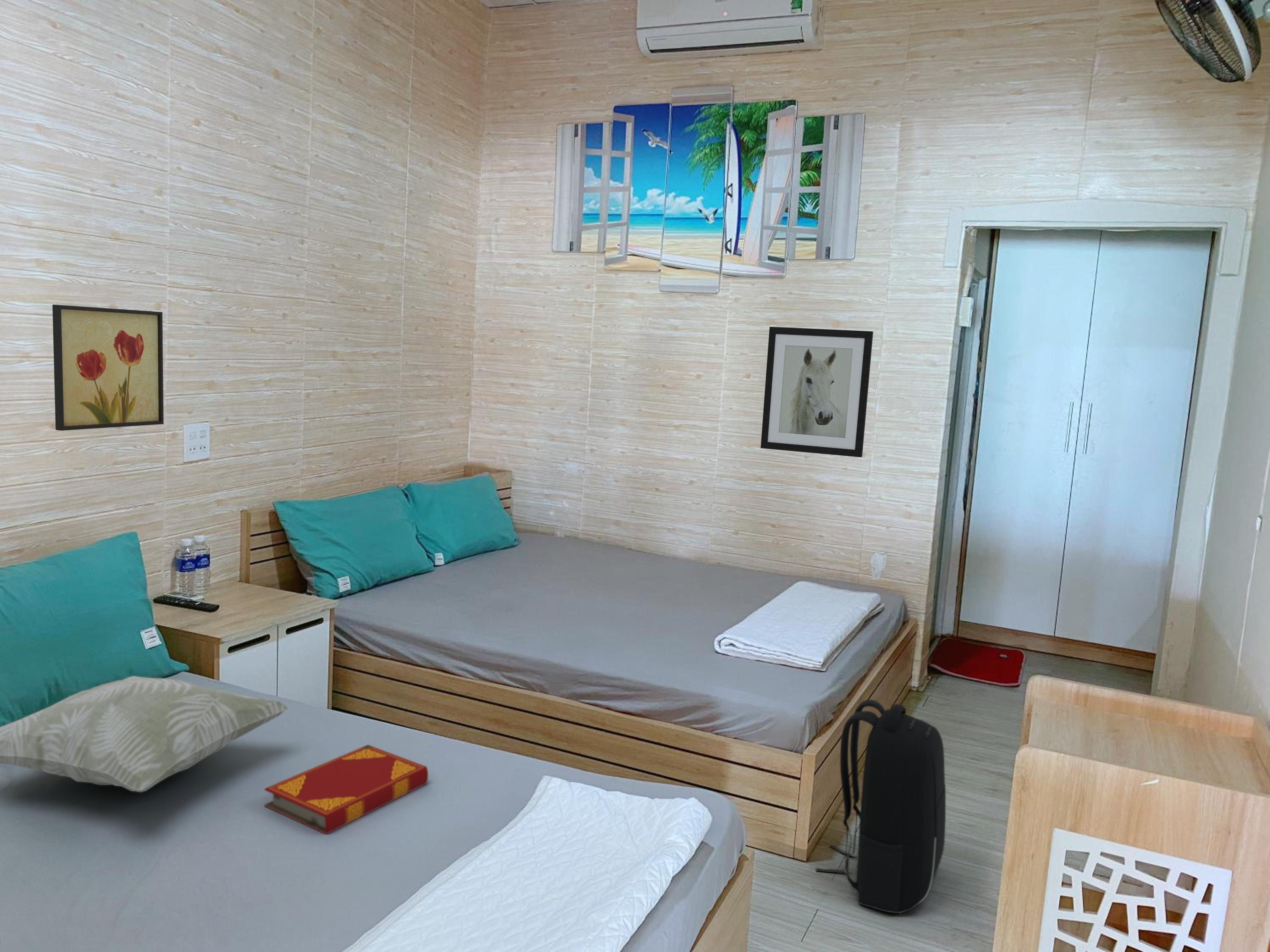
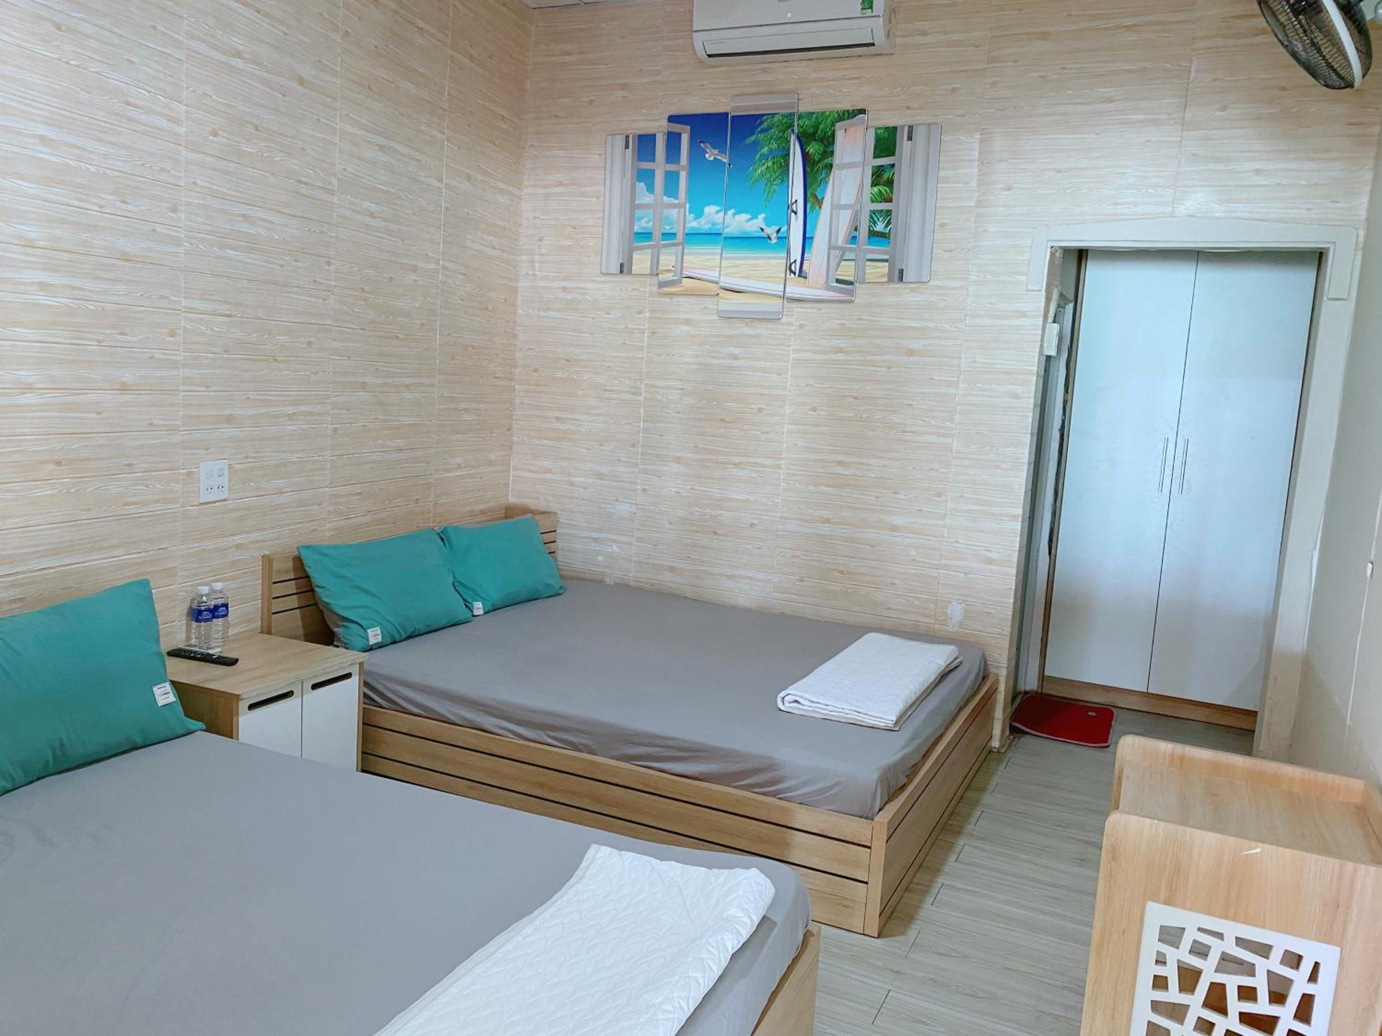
- wall art (110, 368)
- hardback book (349, 786)
- backpack (885, 792)
- decorative pillow (135, 727)
- wall art (815, 391)
